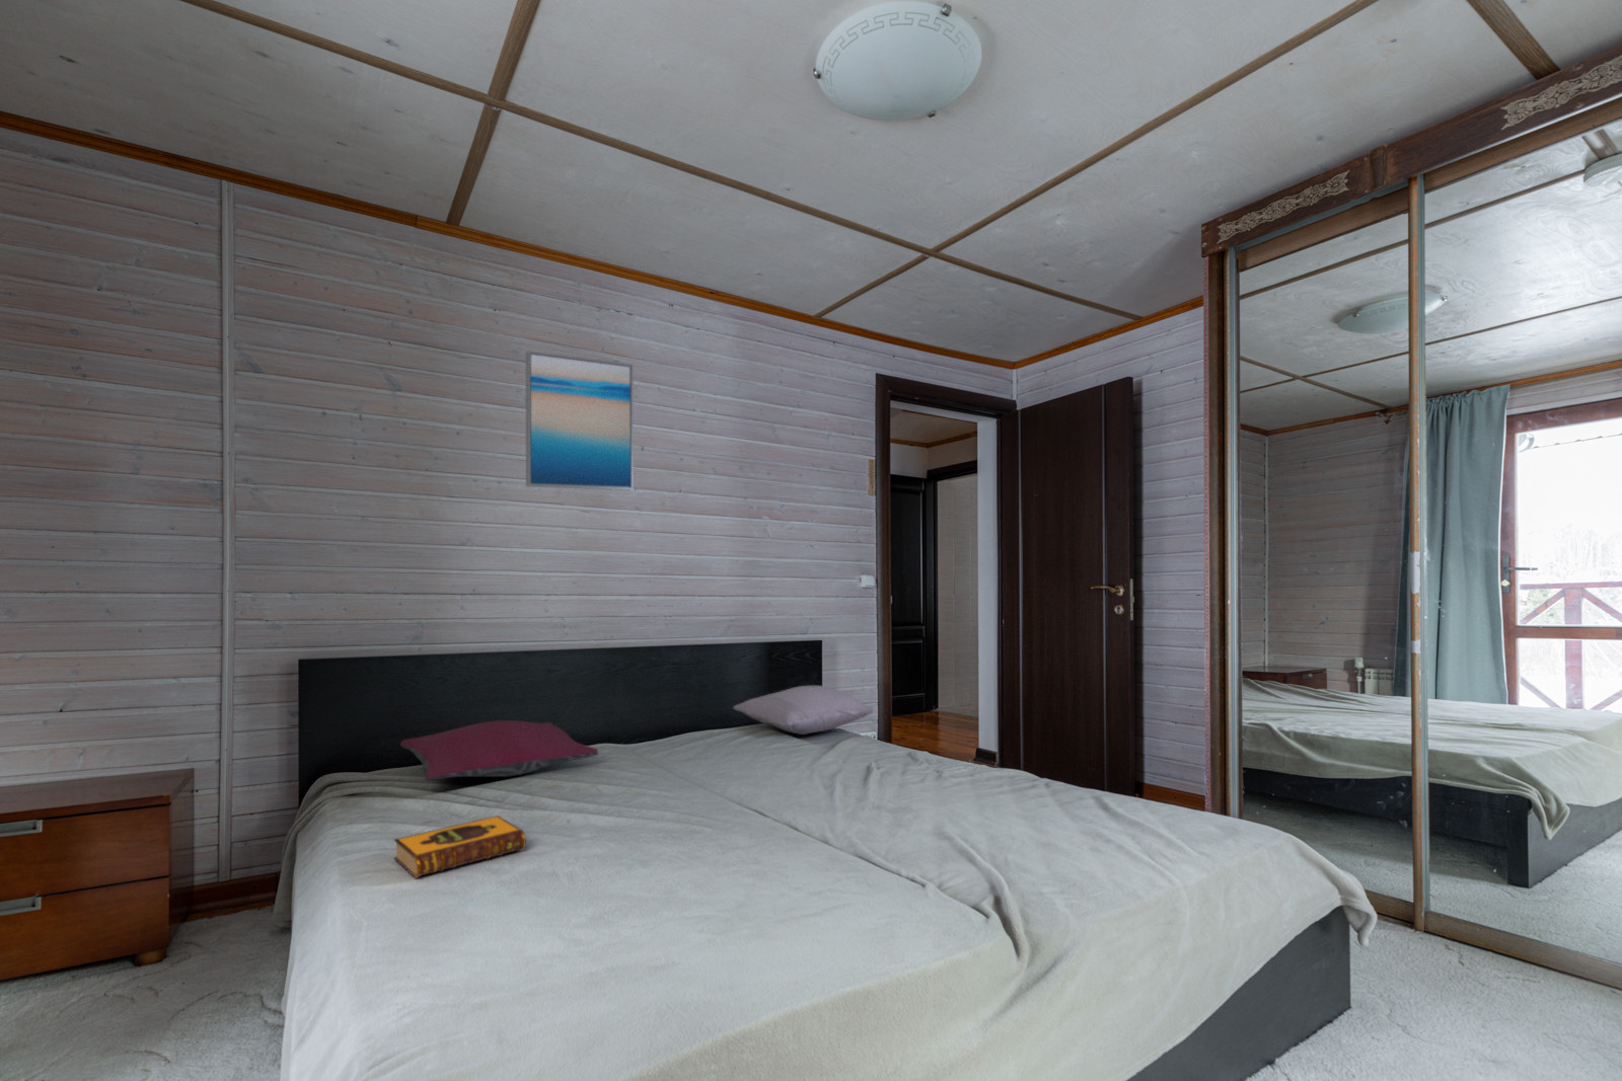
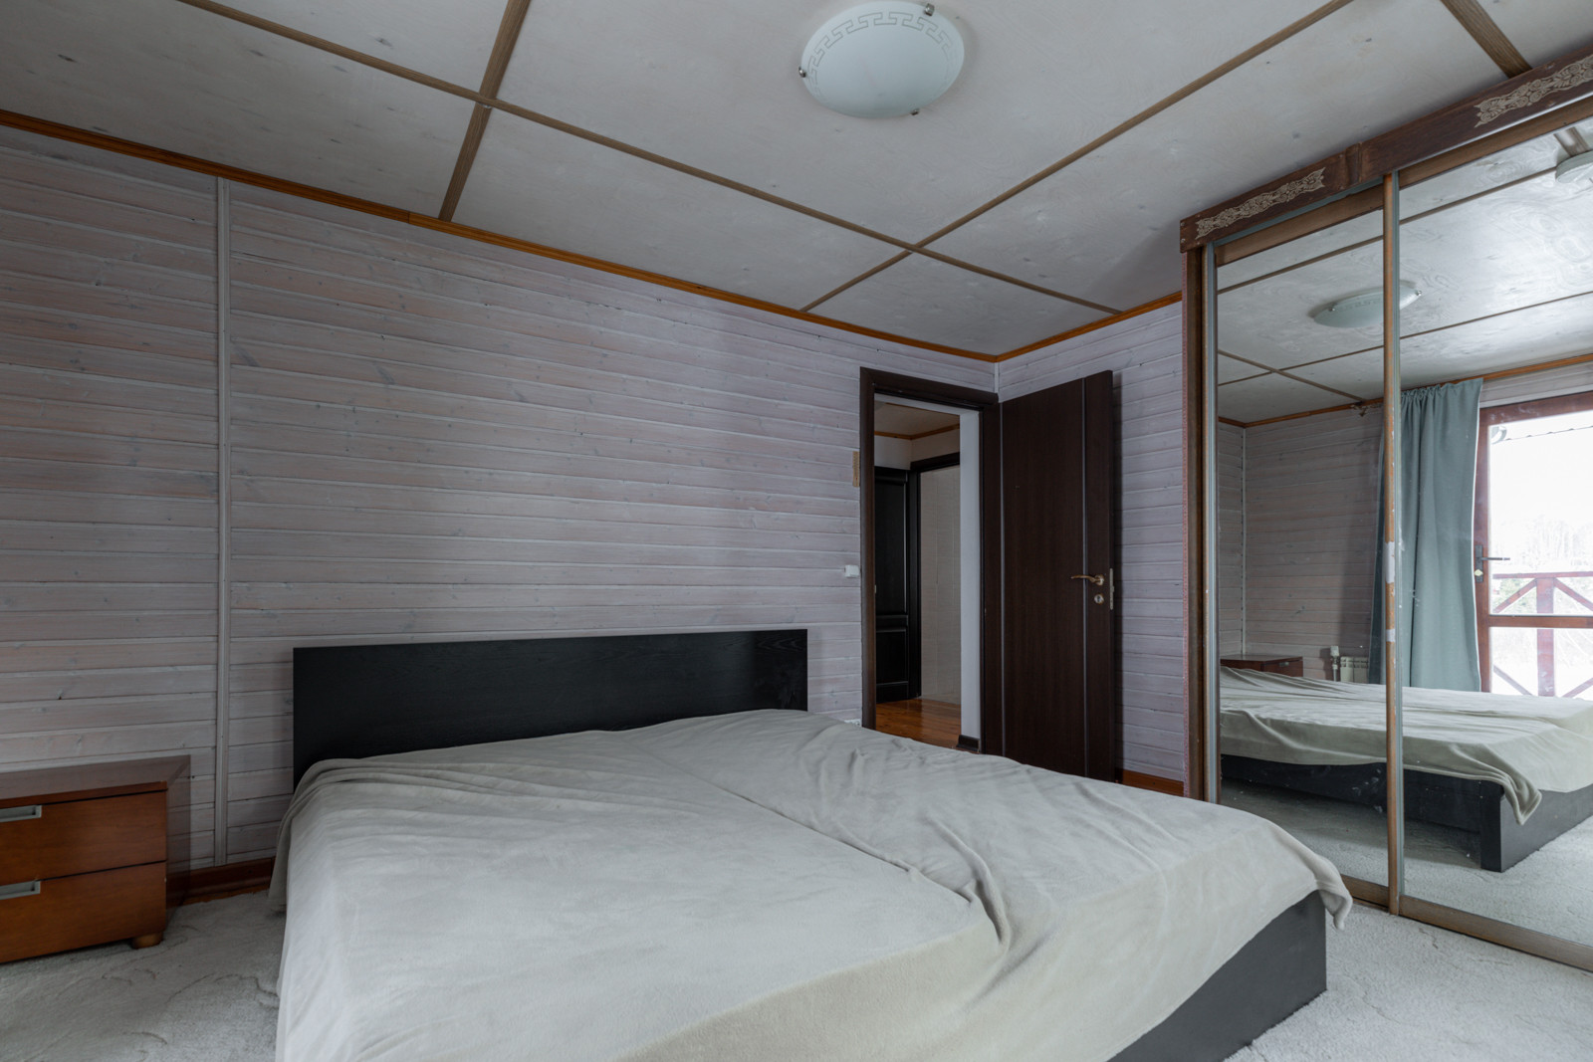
- pillow (801, 709)
- wall art (580, 422)
- hardback book (460, 845)
- pillow (497, 748)
